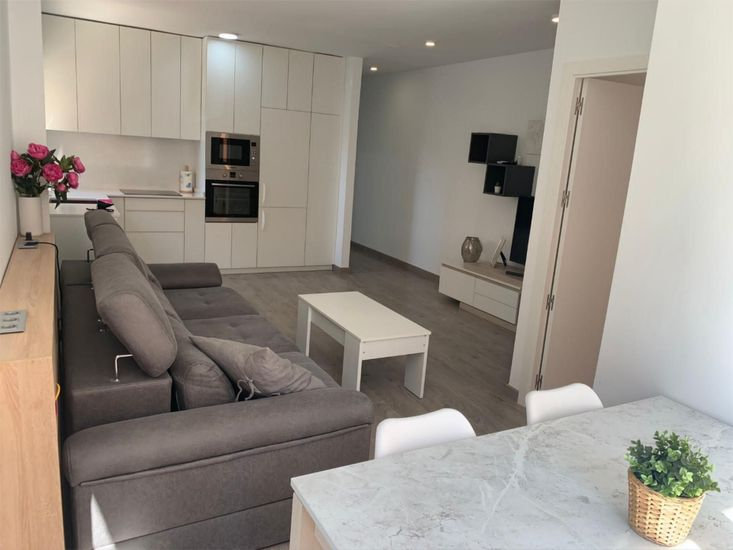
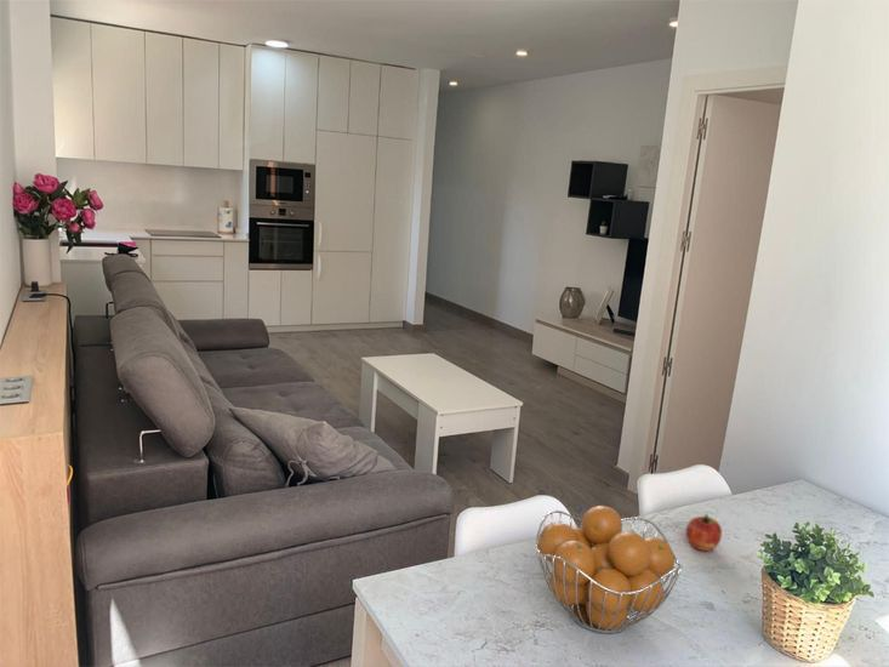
+ apple (703, 531)
+ fruit basket (604, 568)
